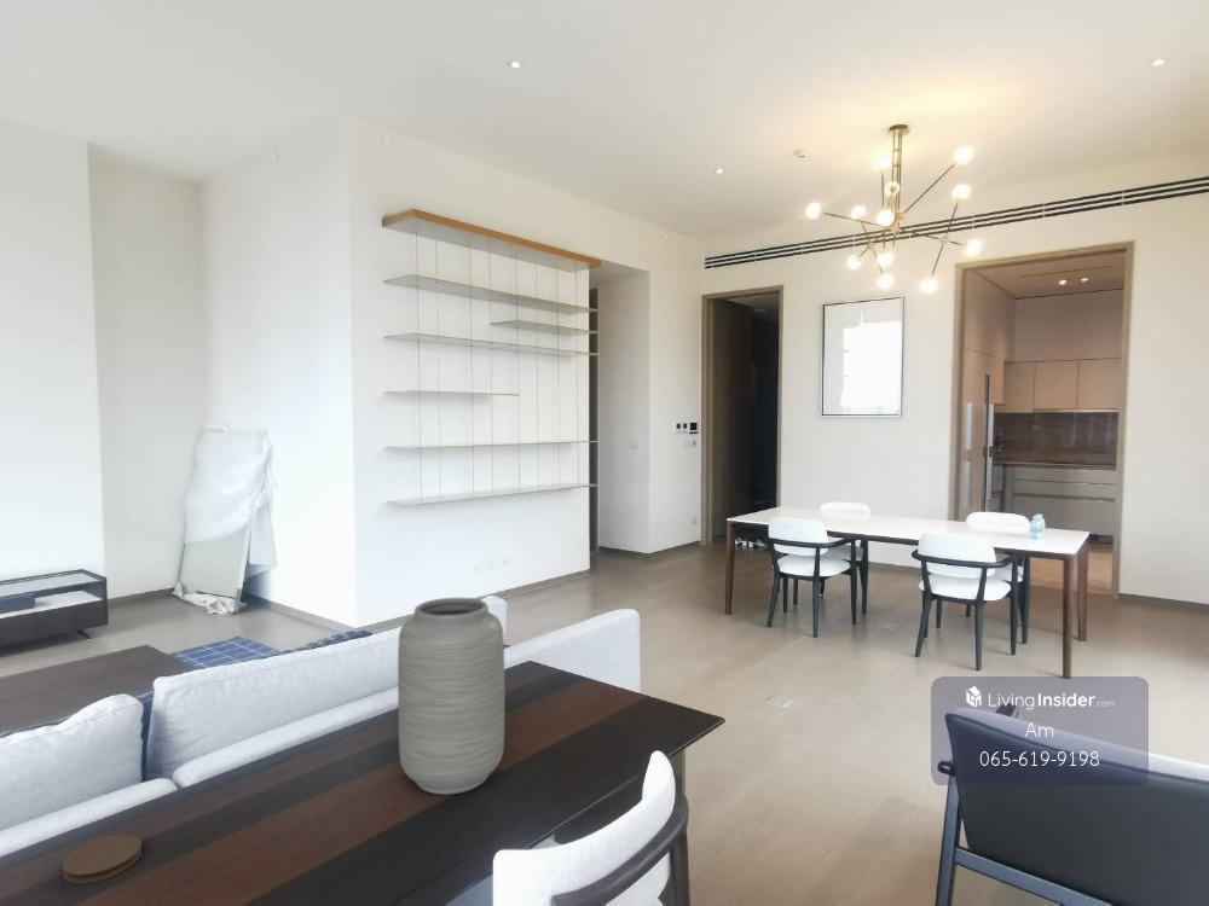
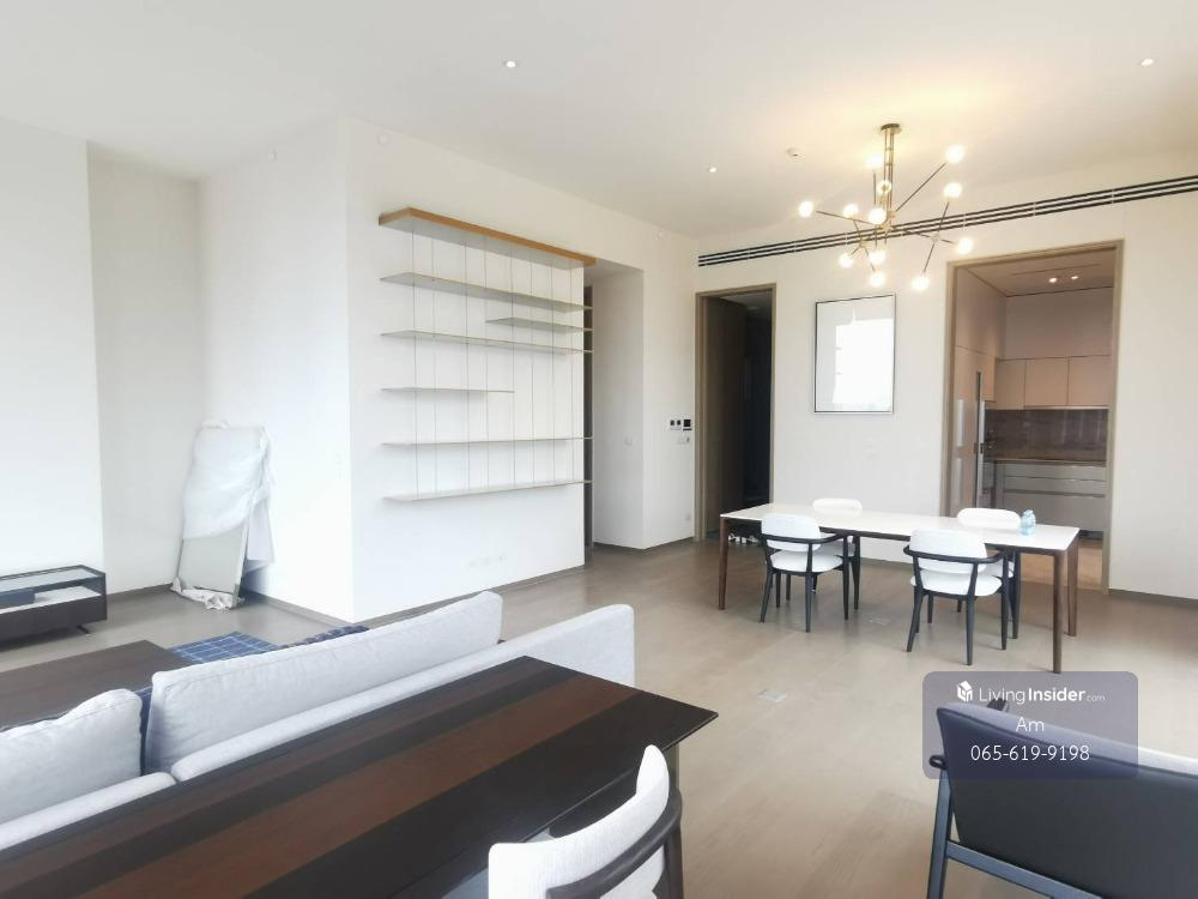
- coaster (103, 858)
- vase (451, 691)
